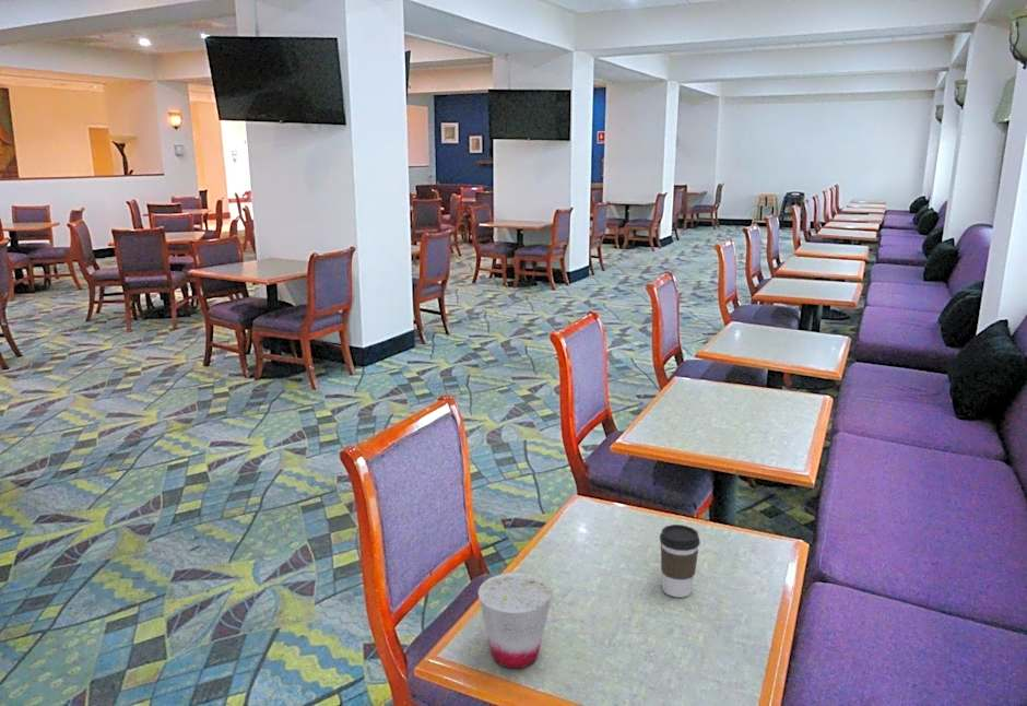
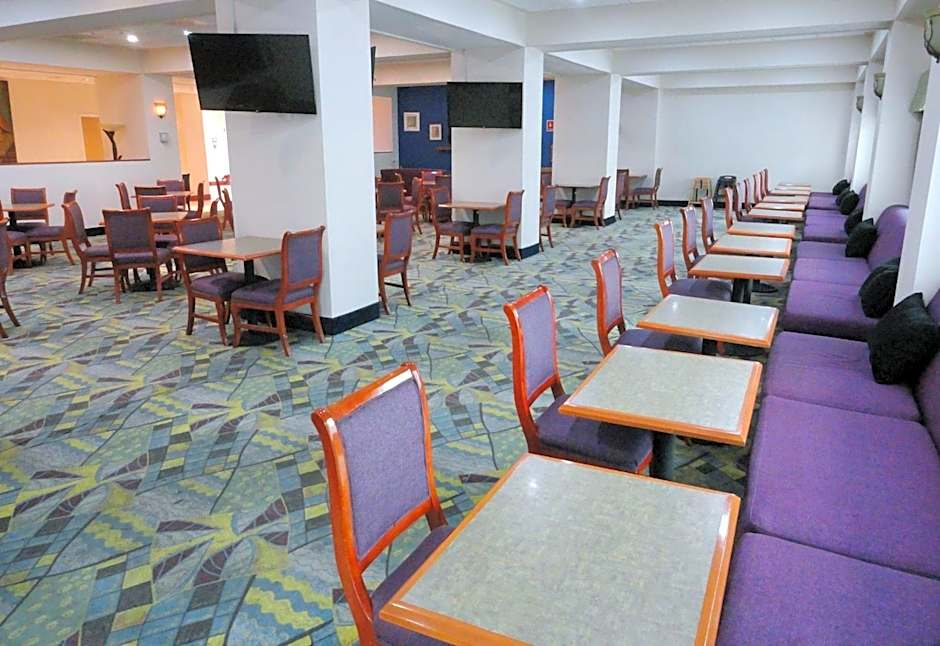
- coffee cup (677, 561)
- cup (515, 623)
